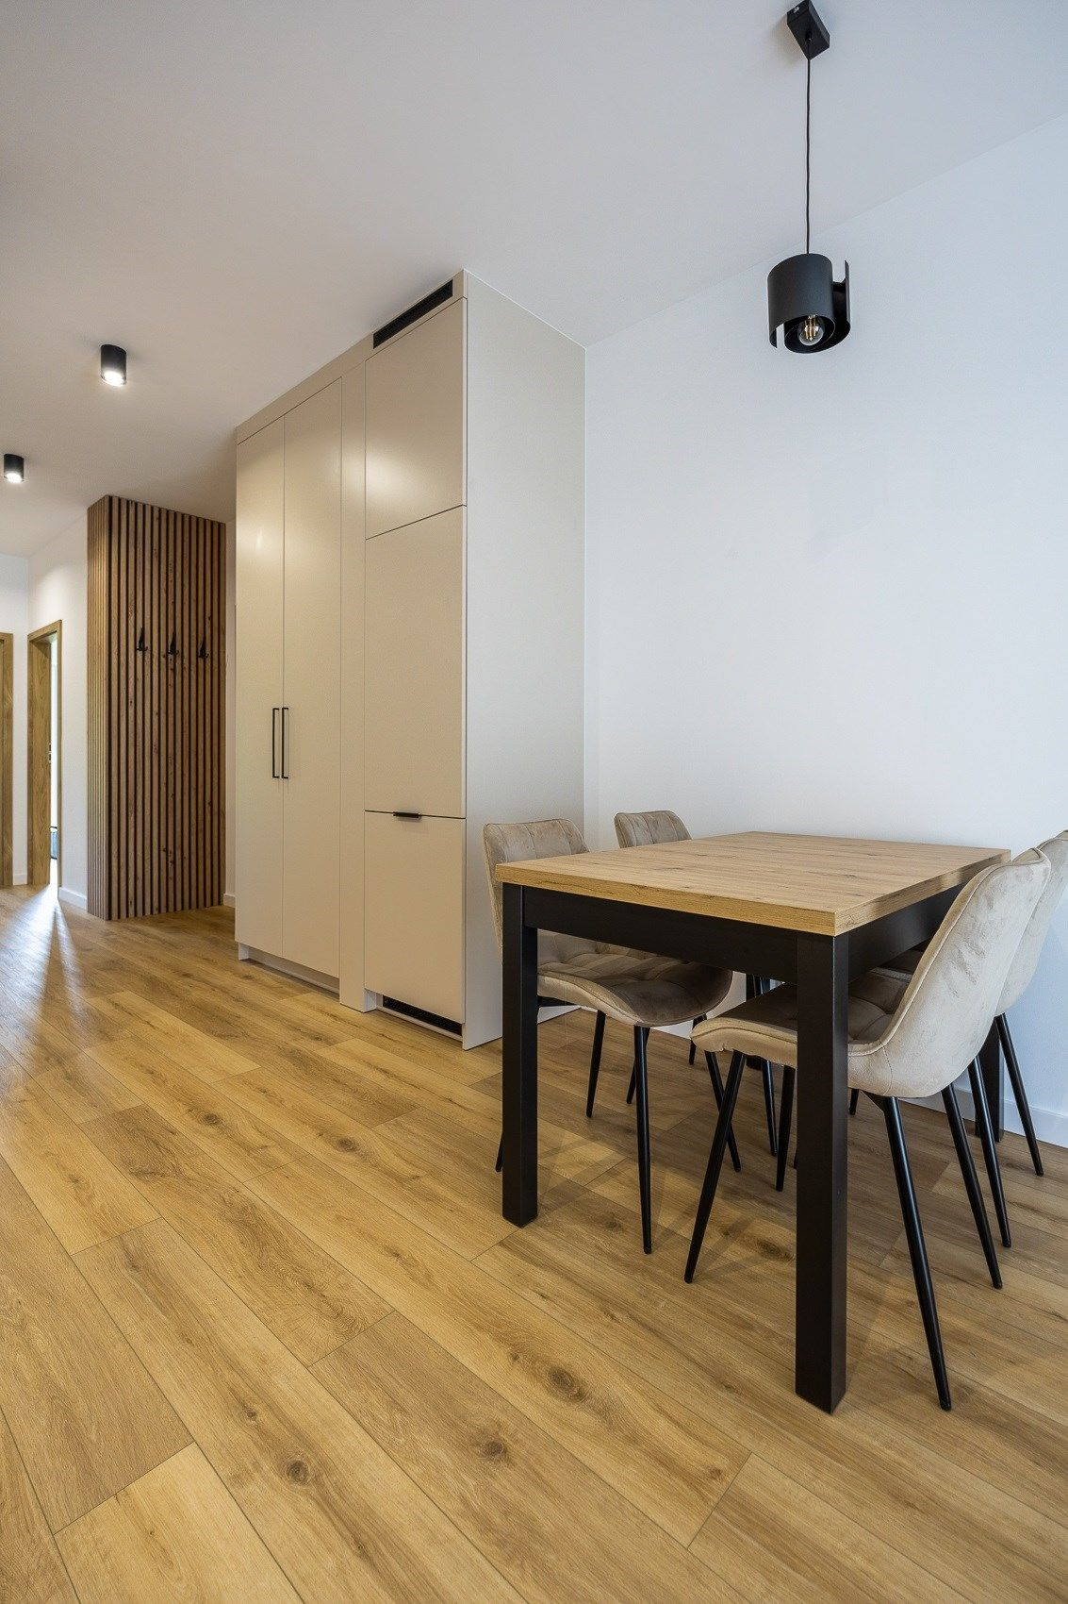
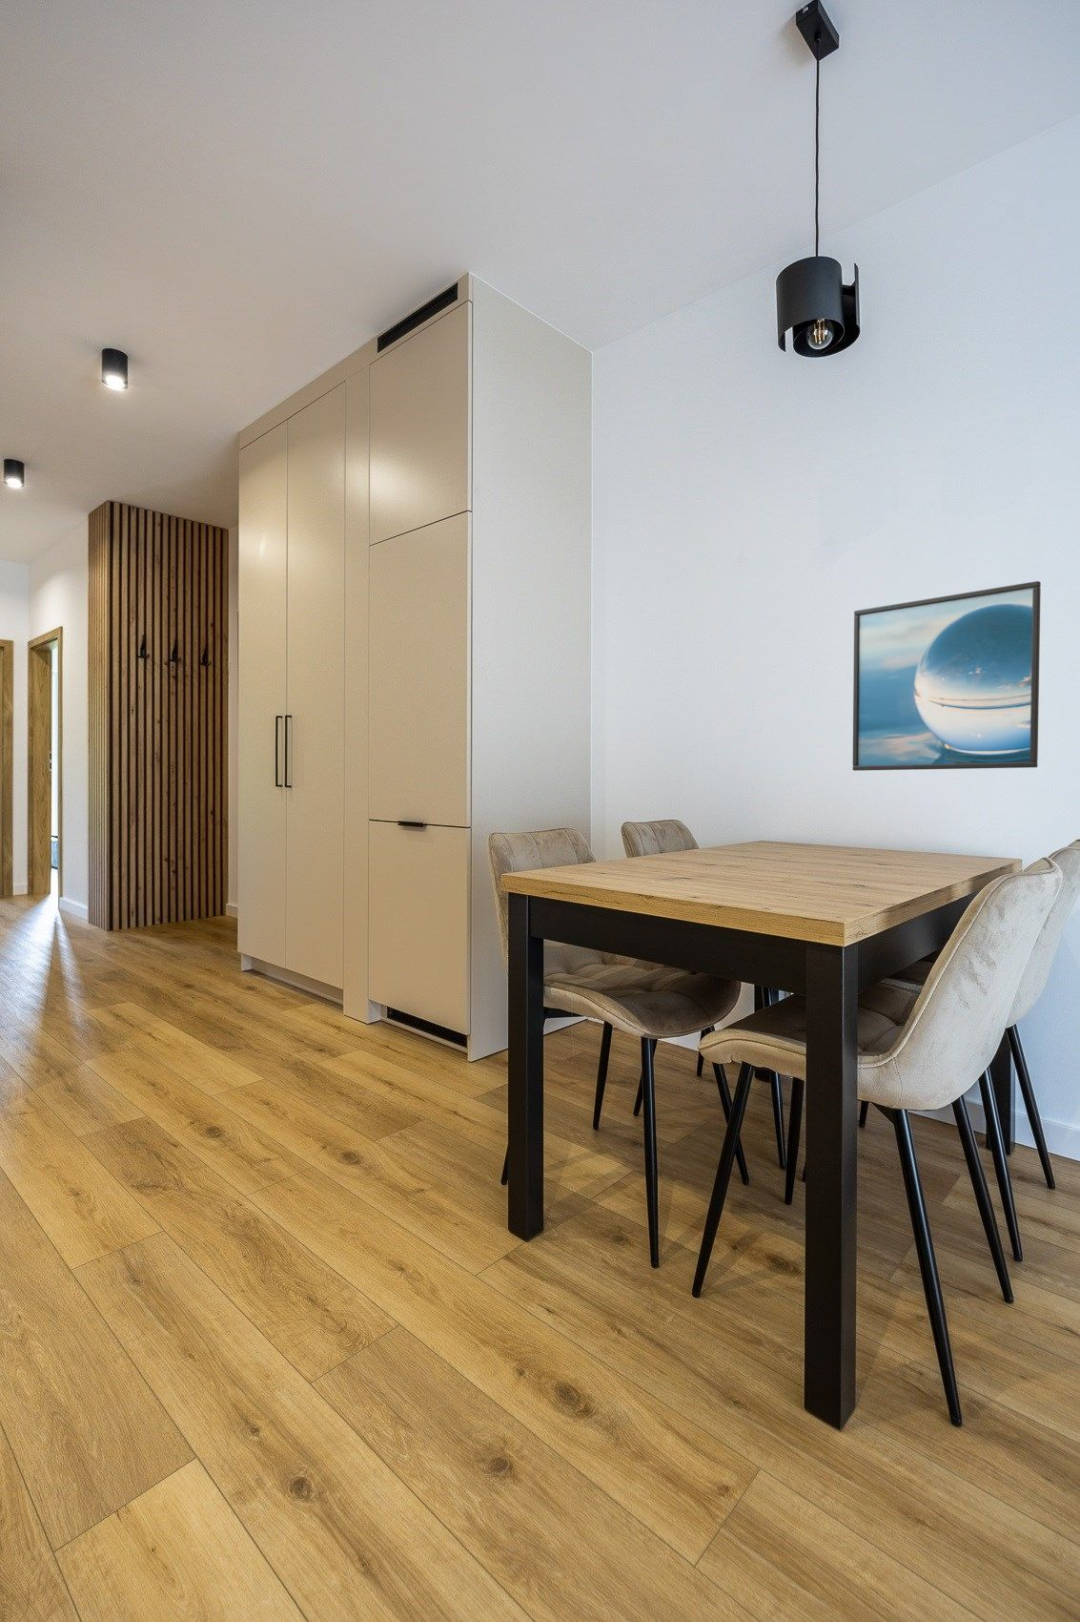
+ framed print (939, 683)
